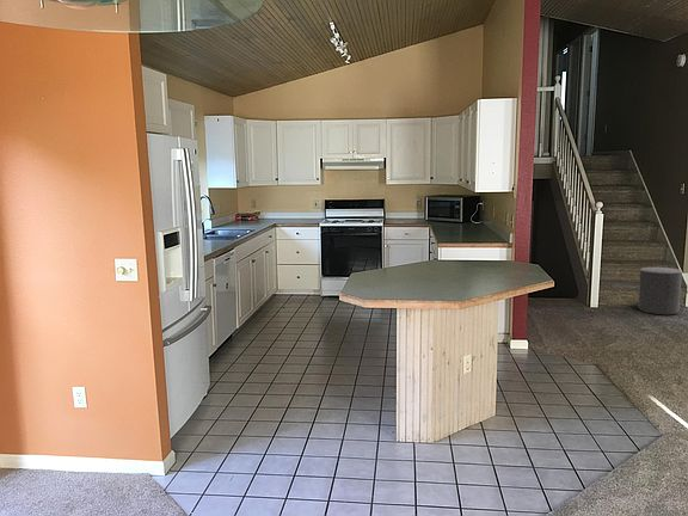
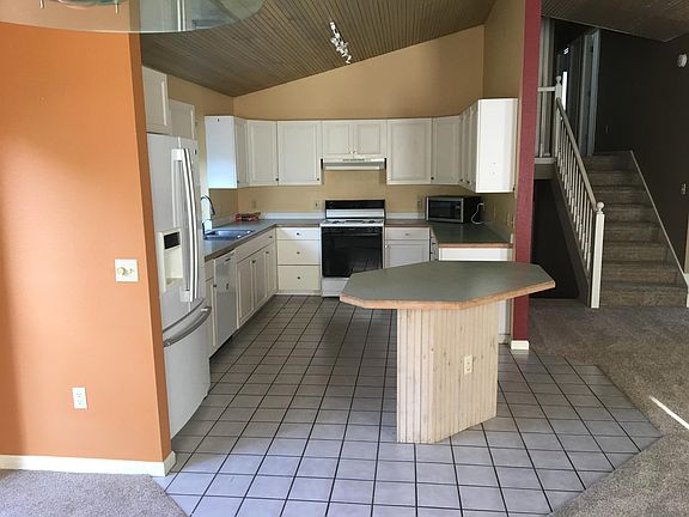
- stool (659, 289)
